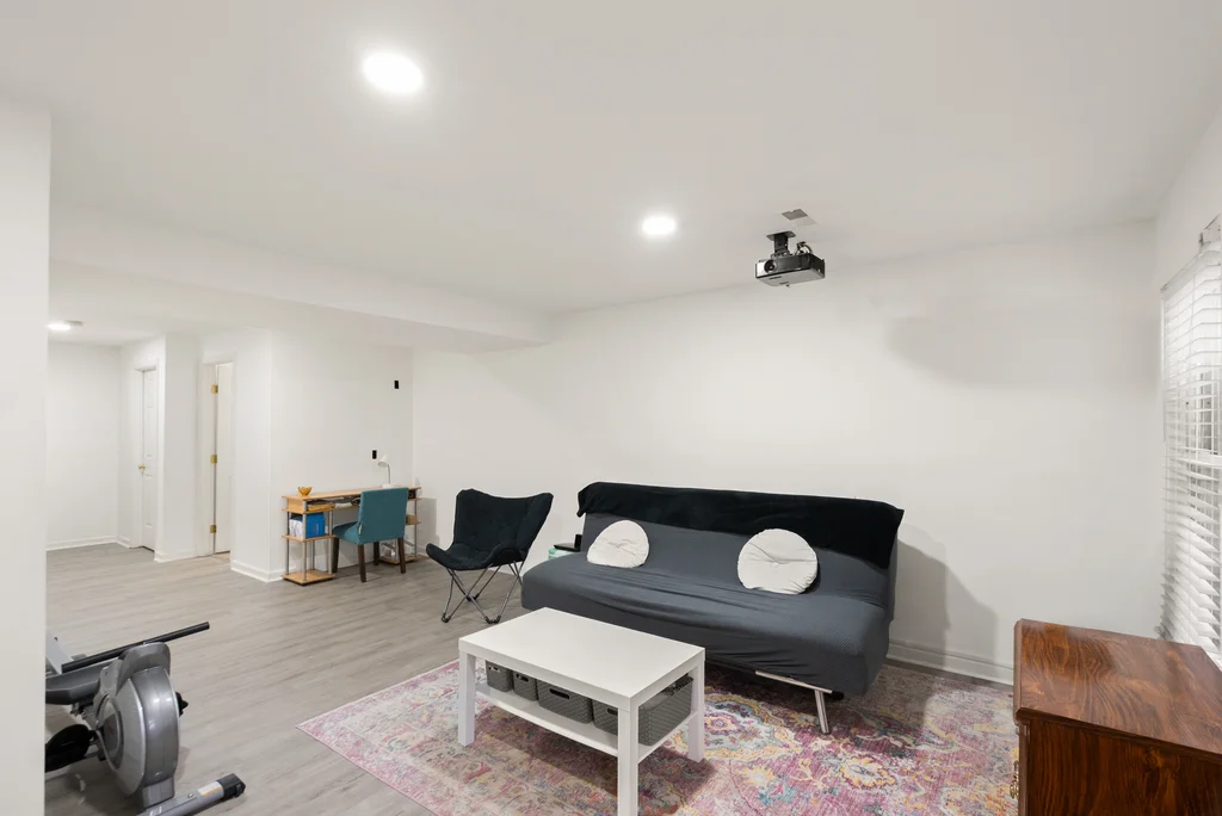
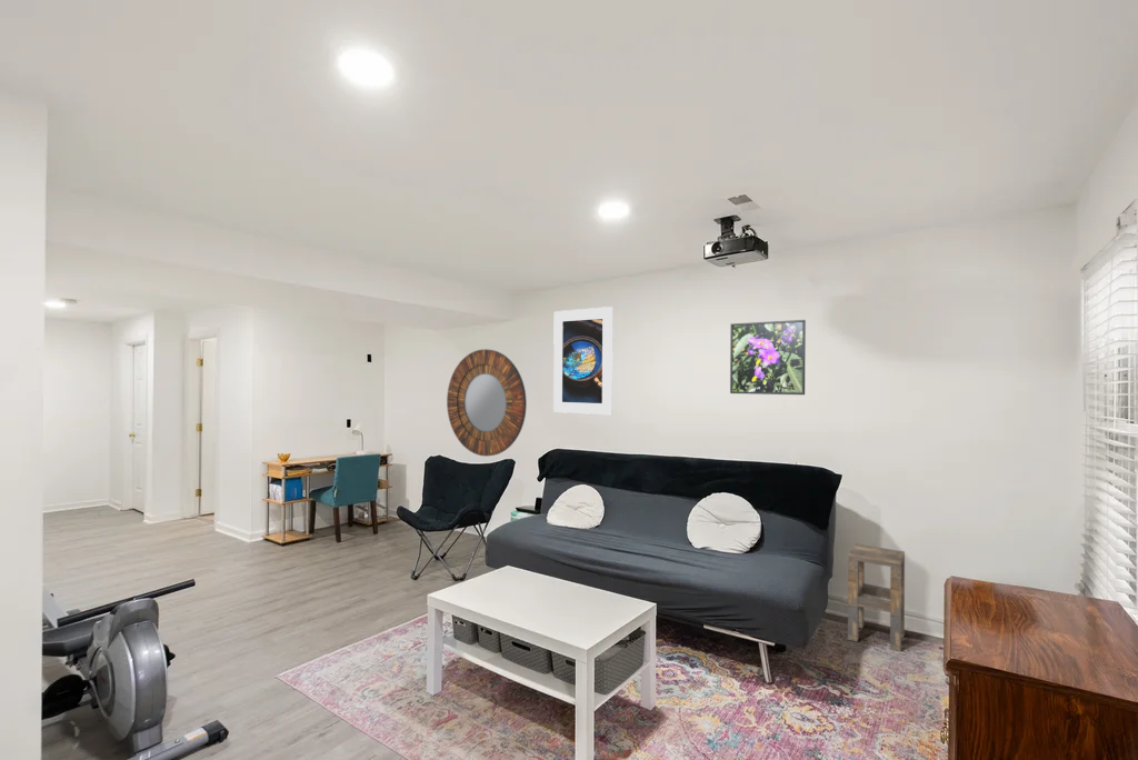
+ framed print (581, 361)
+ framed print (766, 358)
+ home mirror (485, 402)
+ side table (876, 594)
